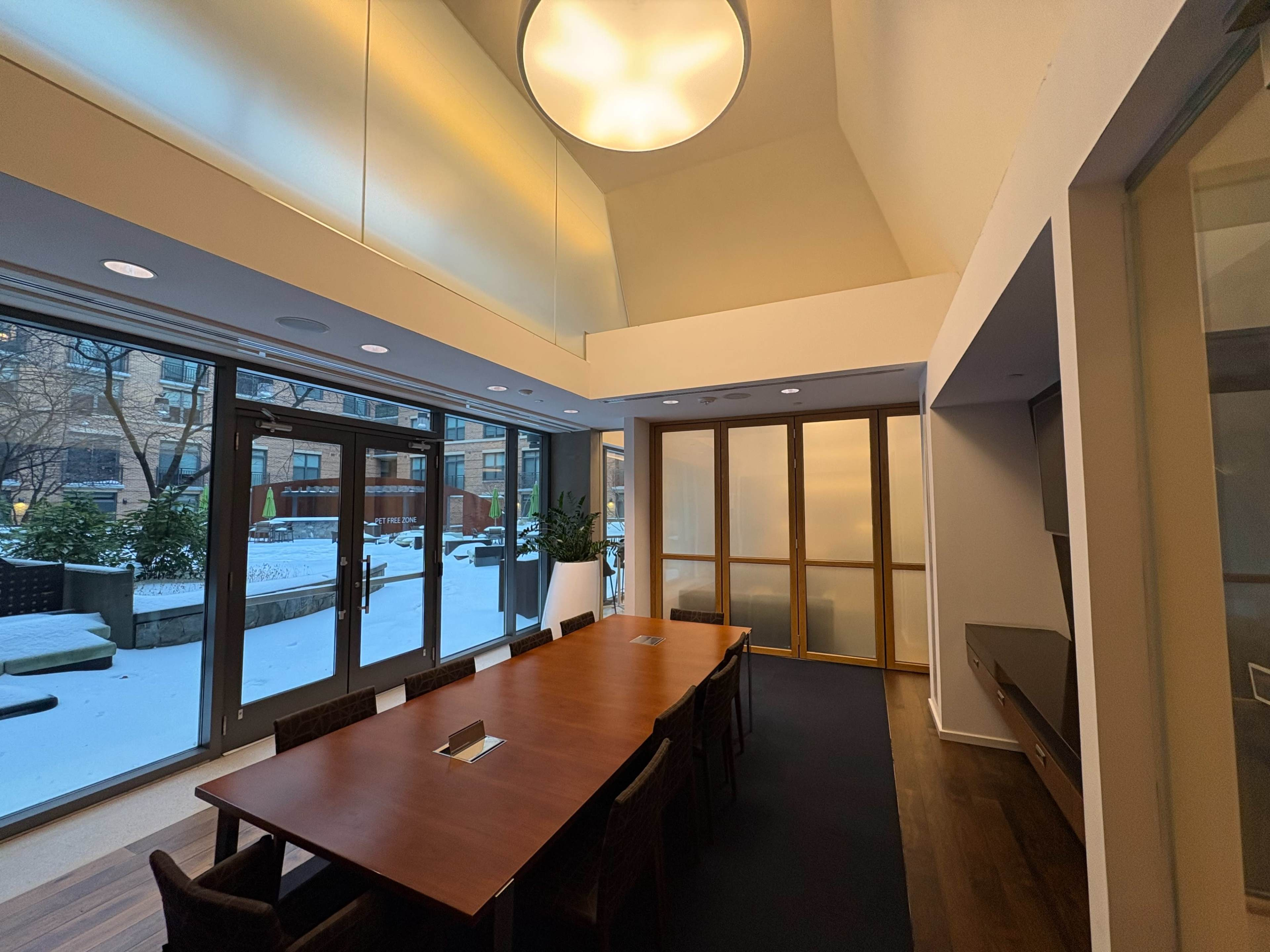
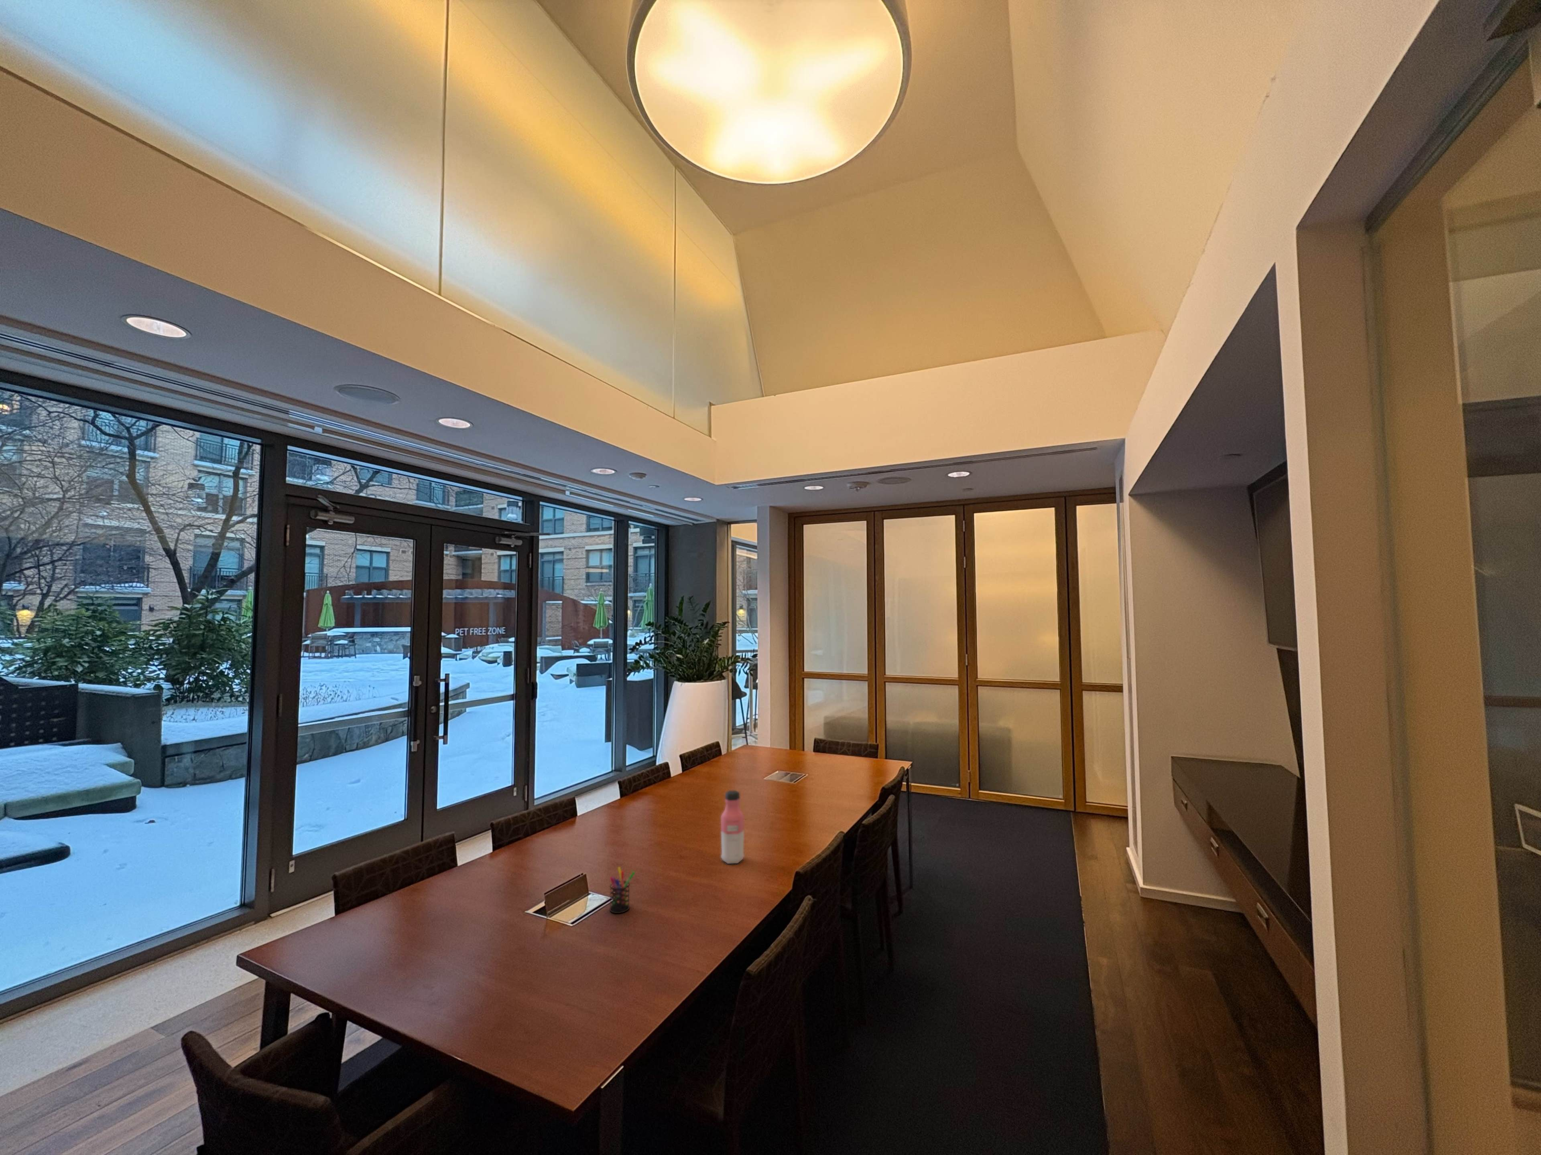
+ pen holder (622, 888)
+ water bottle (733, 826)
